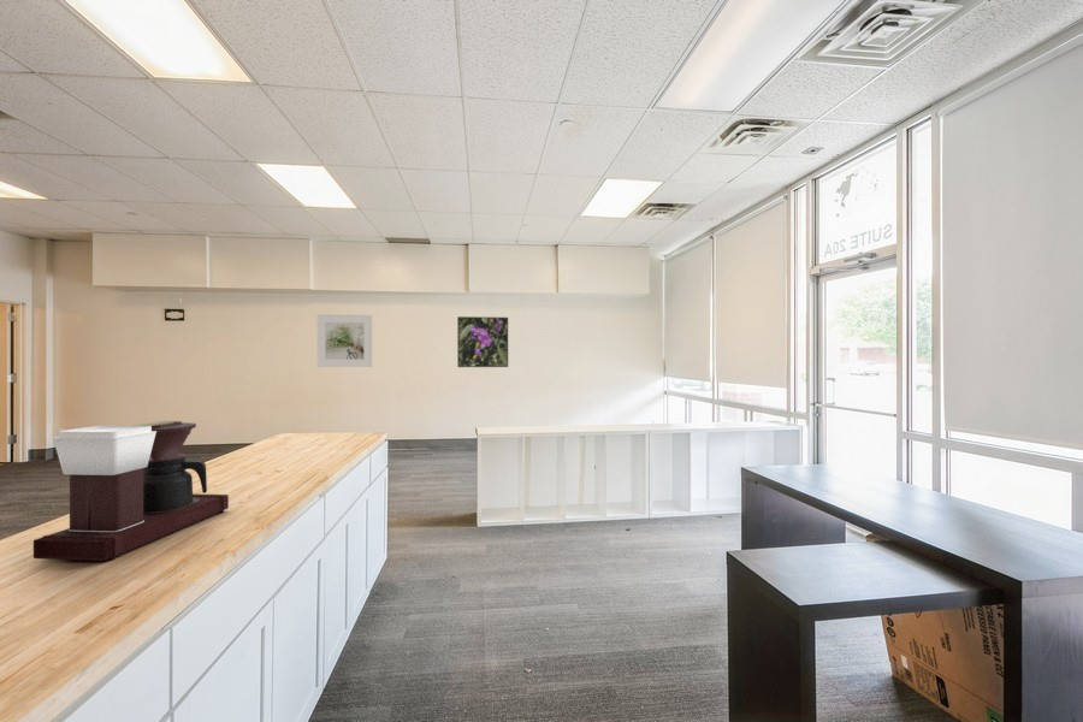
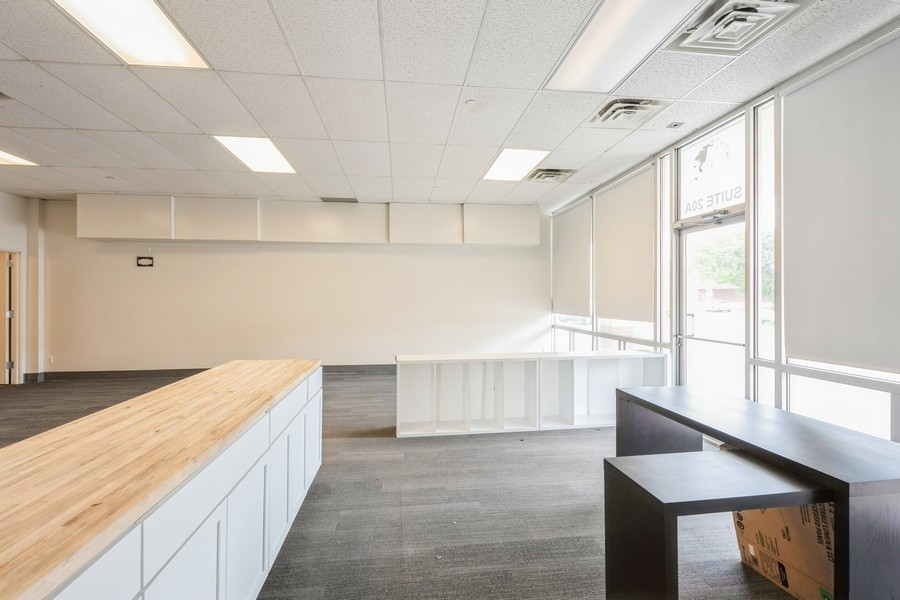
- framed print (344, 341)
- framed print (483, 342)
- coffee maker (144, 478)
